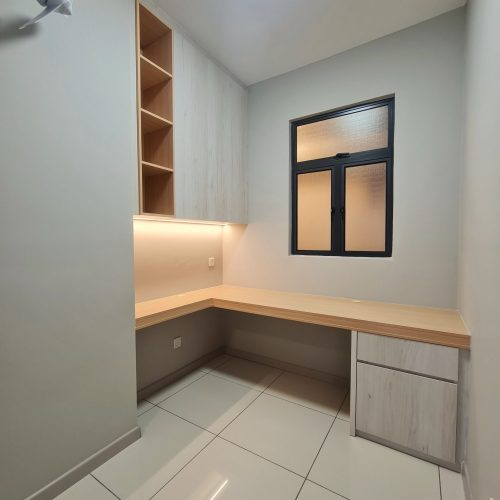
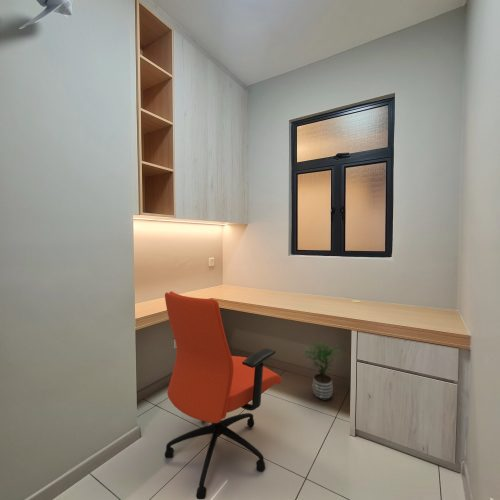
+ office chair (220, 368)
+ potted plant (321, 369)
